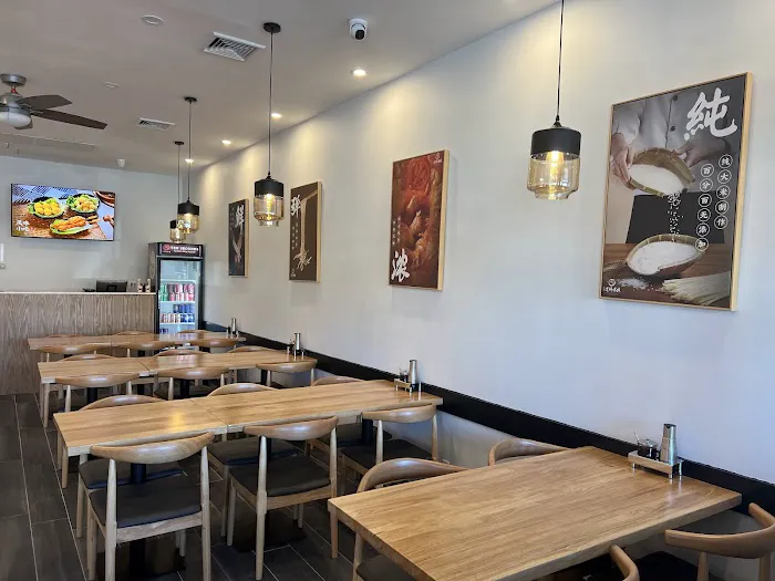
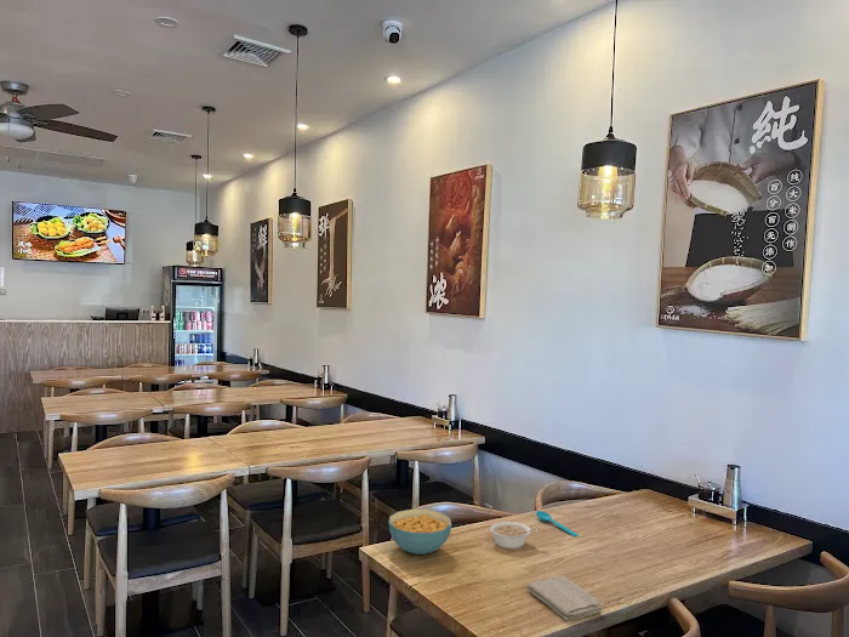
+ legume (511, 534)
+ spoon (555, 523)
+ washcloth (563, 596)
+ cereal bowl (418, 535)
